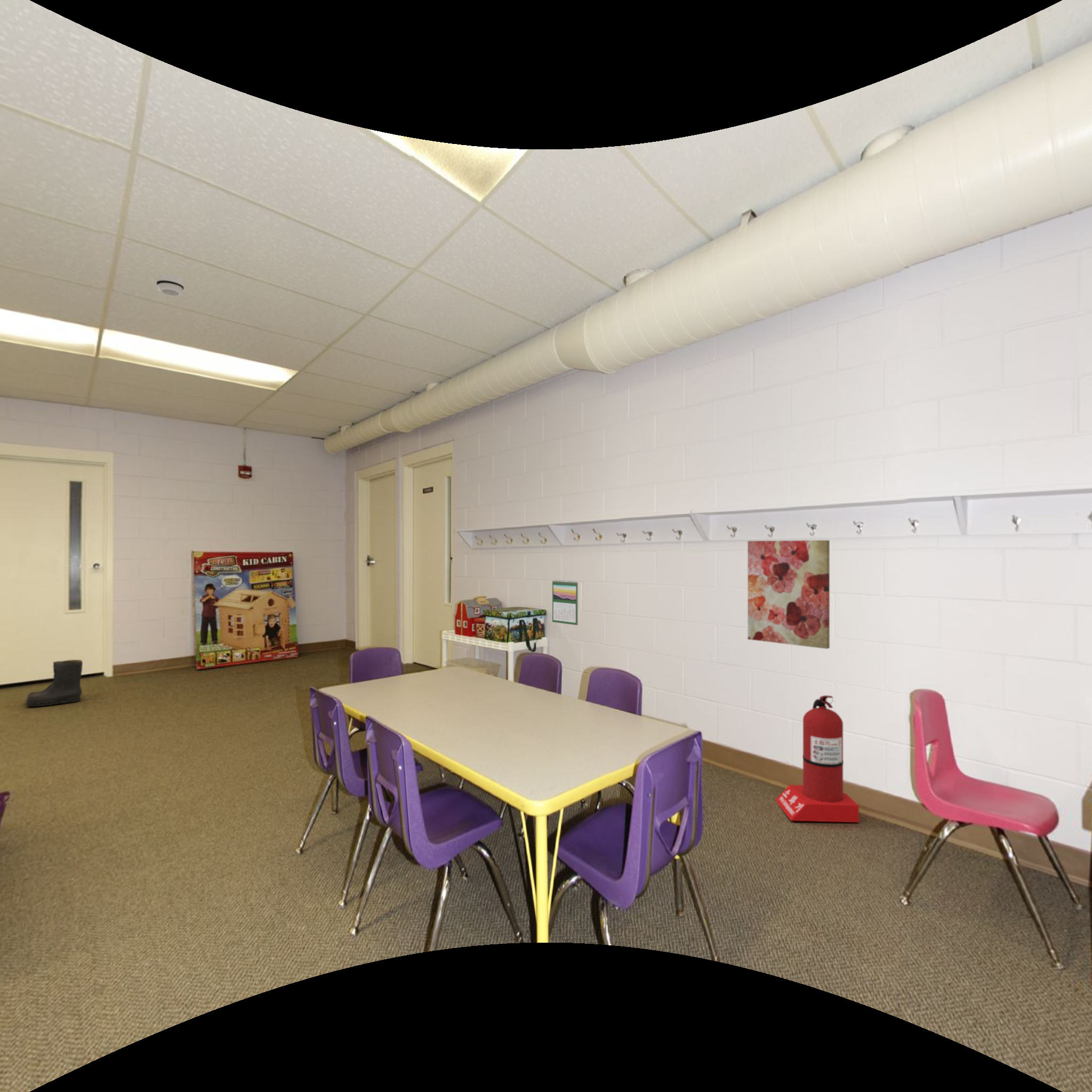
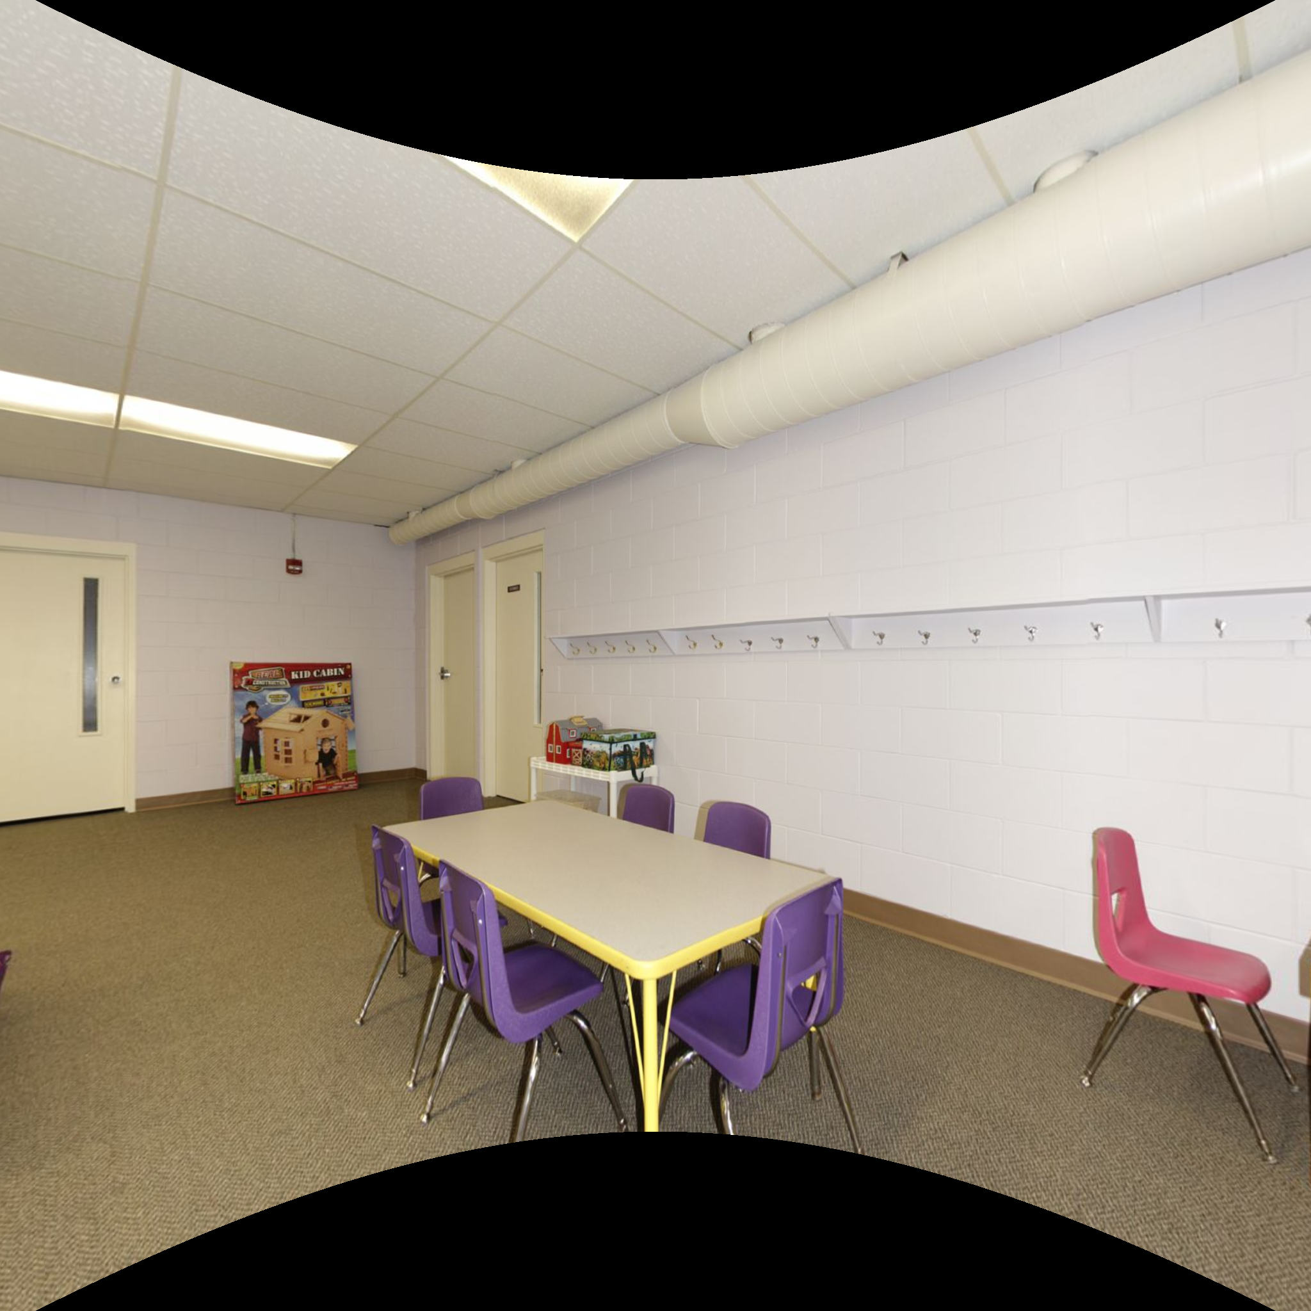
- fire extinguisher (815, 751)
- smoke detector (170, 285)
- calendar (565, 601)
- boots (54, 681)
- wall art (786, 592)
